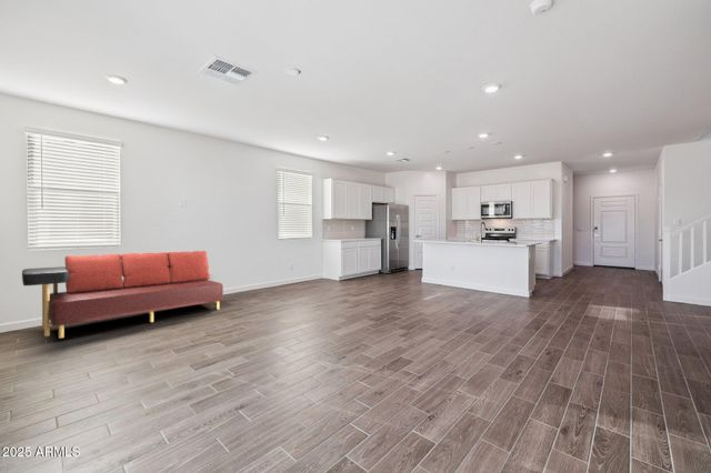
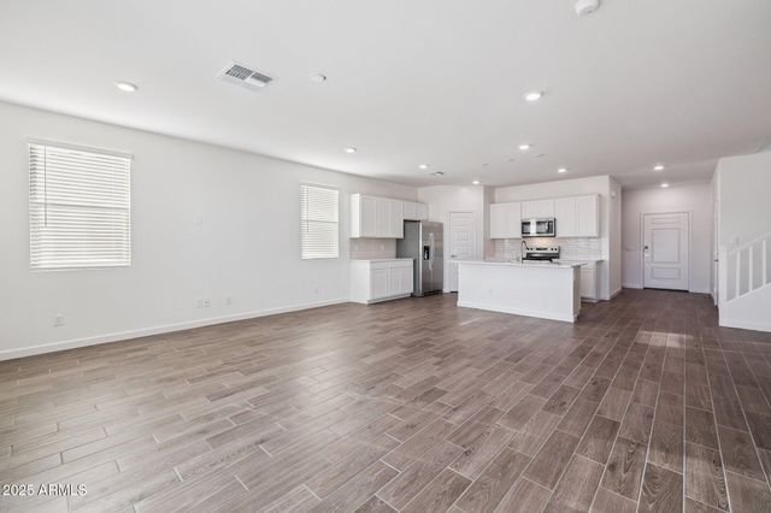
- sofa (133, 285)
